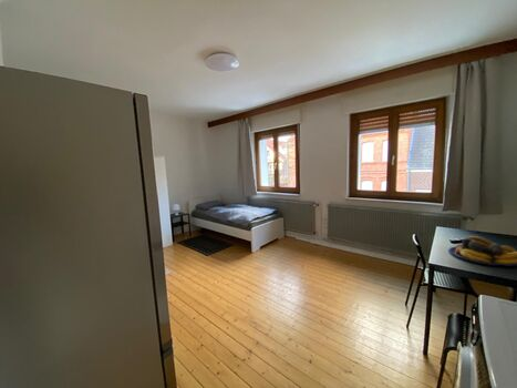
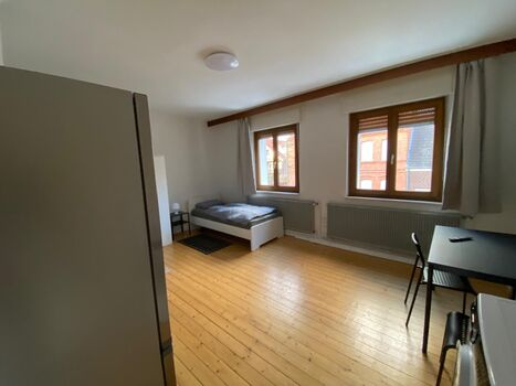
- fruit bowl (483, 246)
